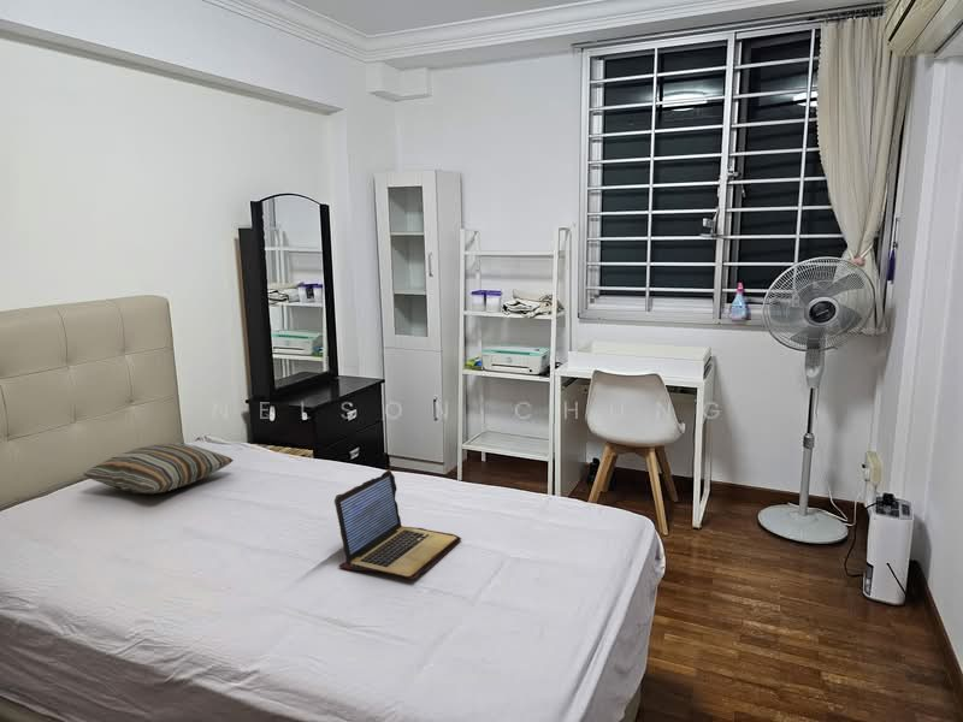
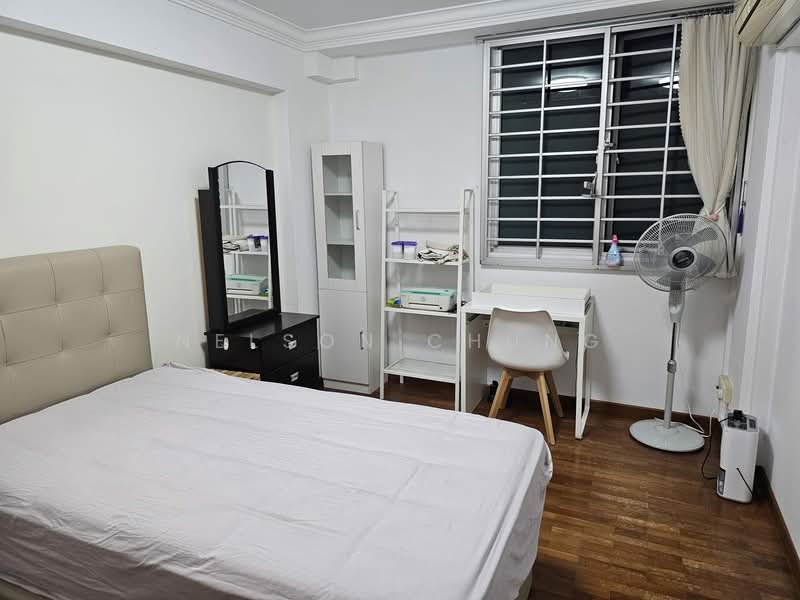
- laptop (400, 520)
- pillow (160, 466)
